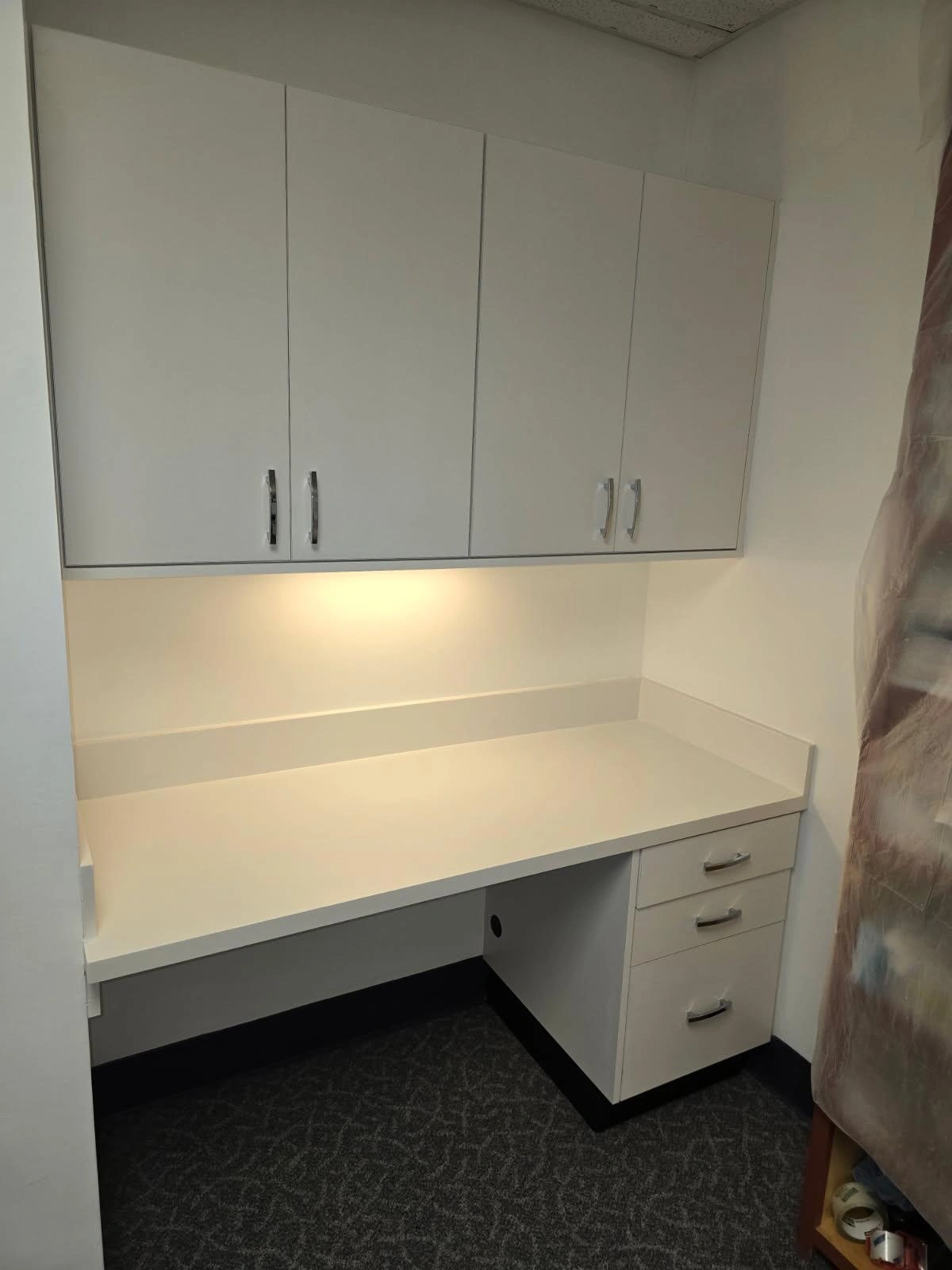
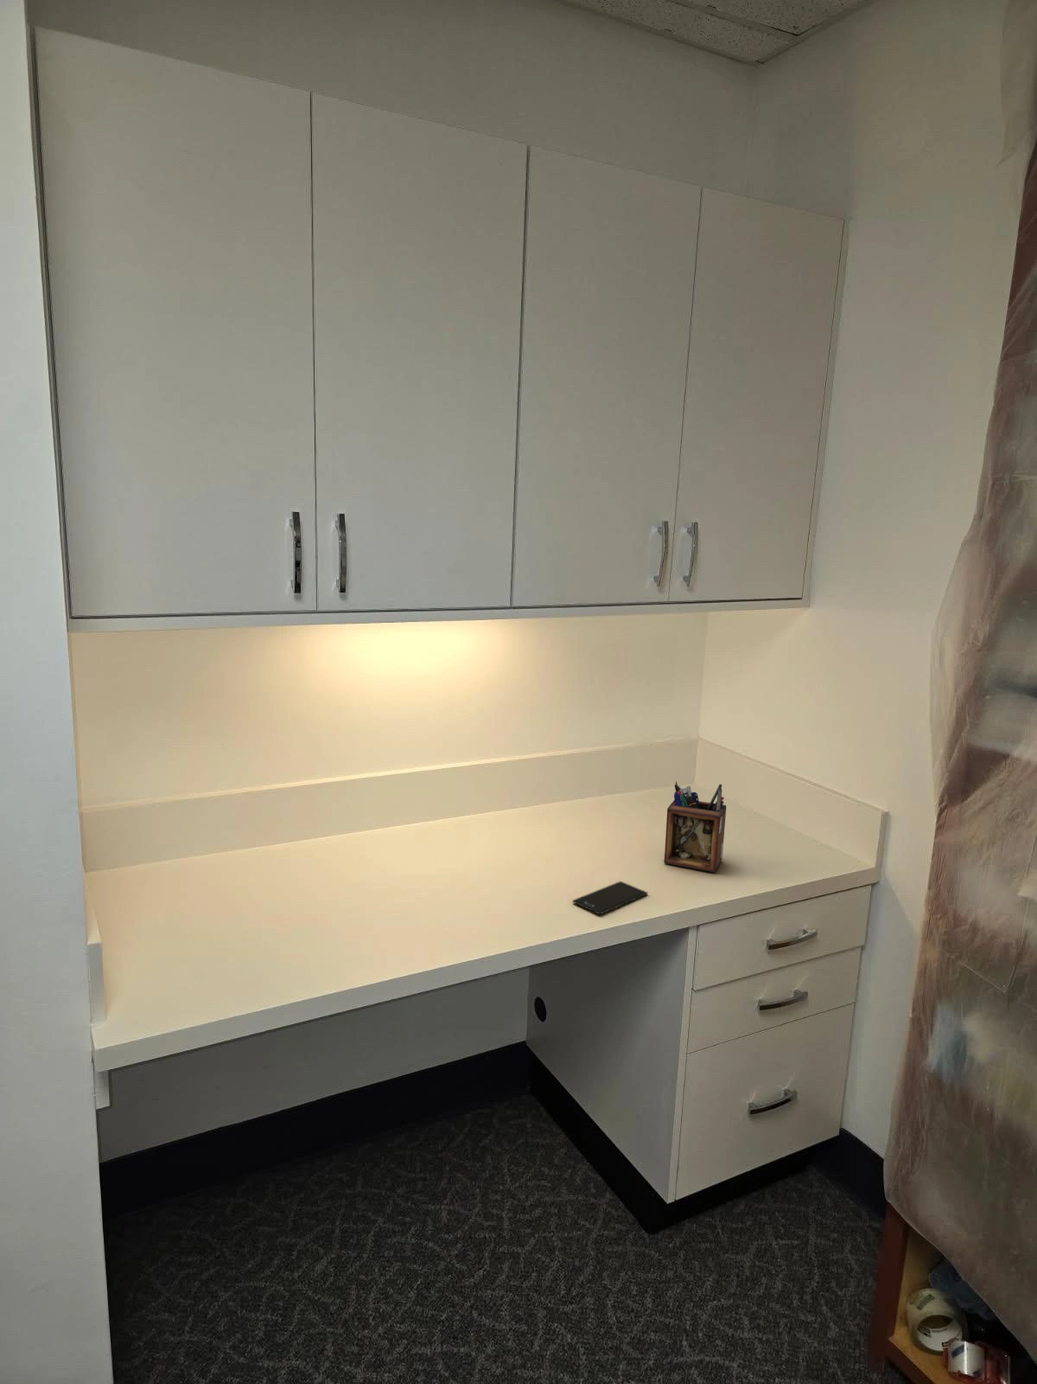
+ desk organizer (696, 824)
+ smartphone (610, 897)
